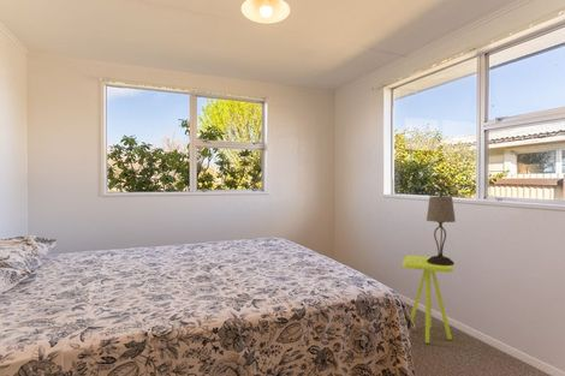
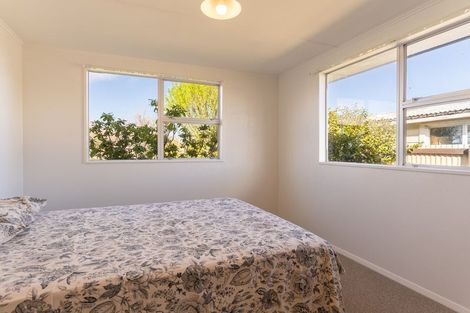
- table lamp (440, 227)
- side table (427, 297)
